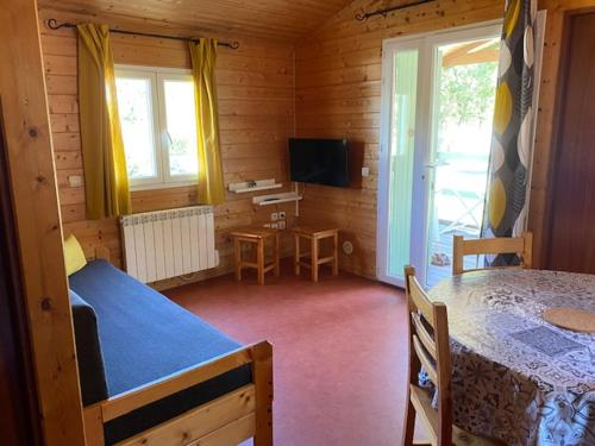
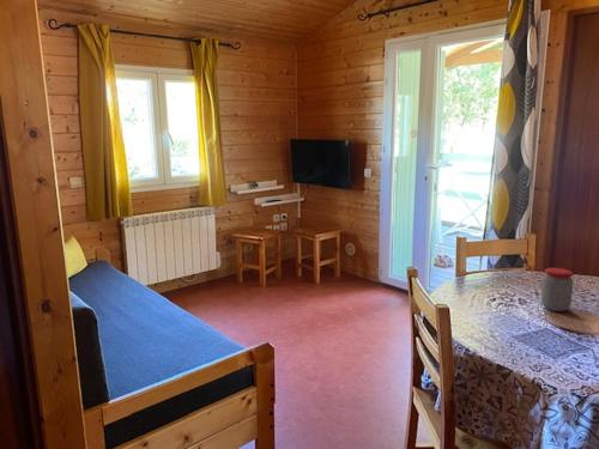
+ jar (556, 289)
